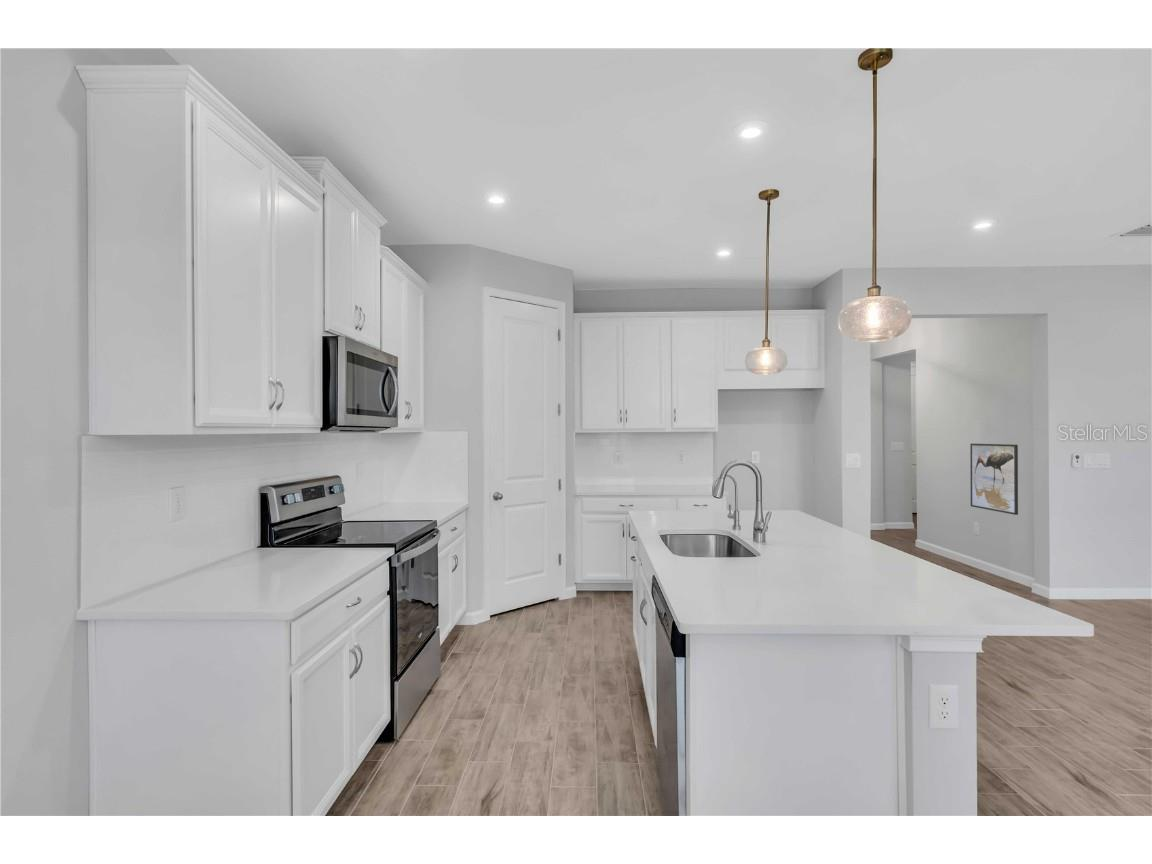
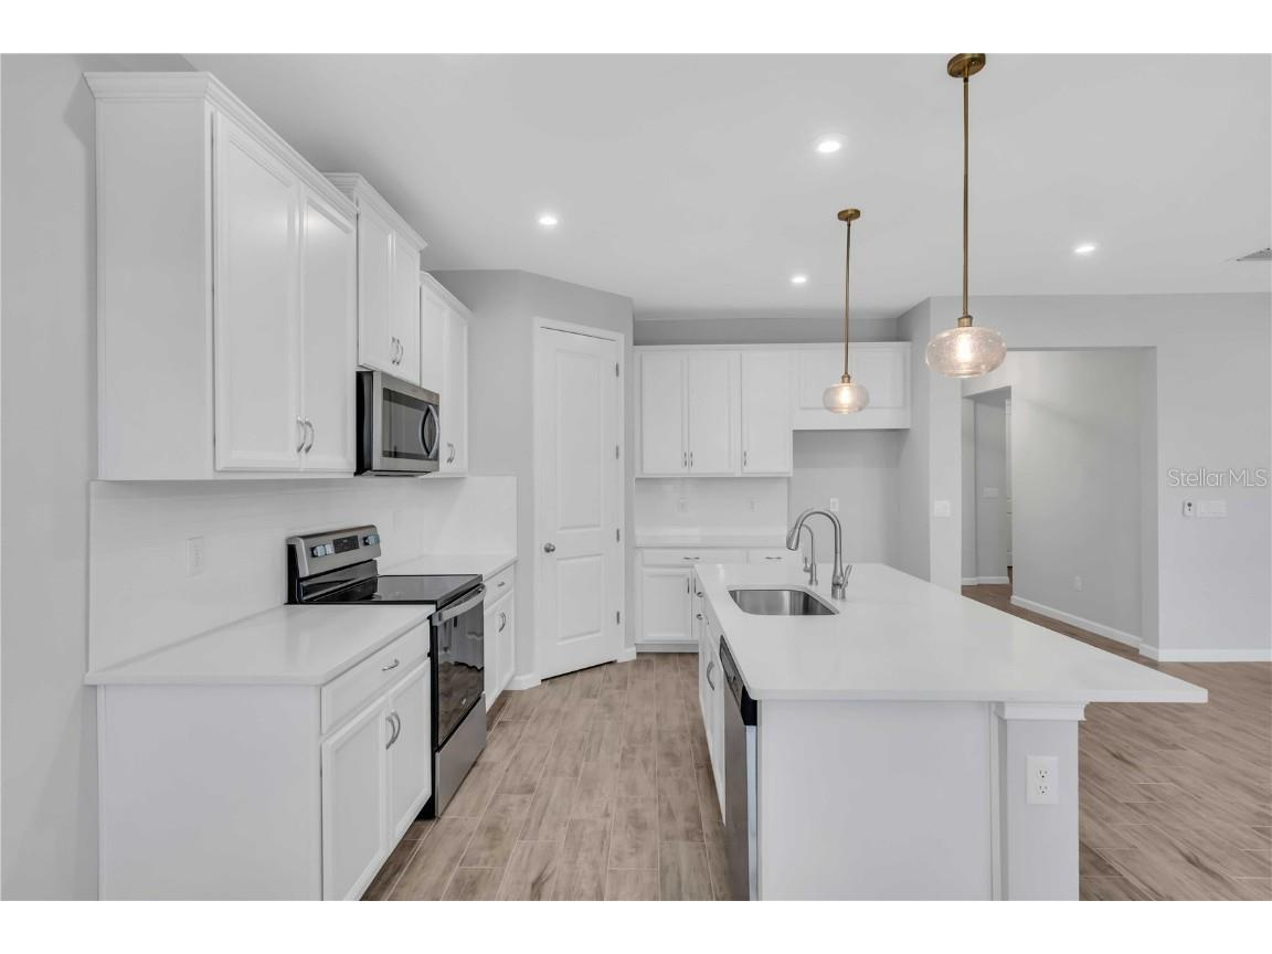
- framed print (992, 477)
